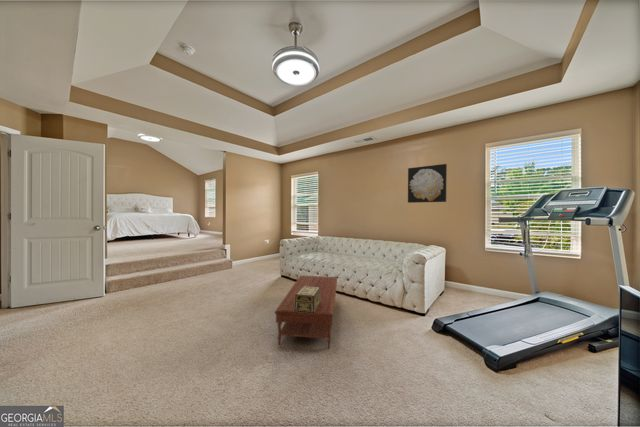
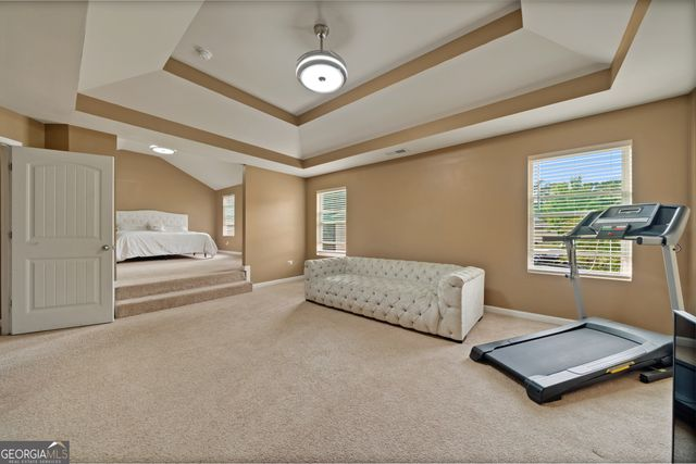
- decorative box (308, 298)
- wall art (426, 184)
- coffee table (317, 307)
